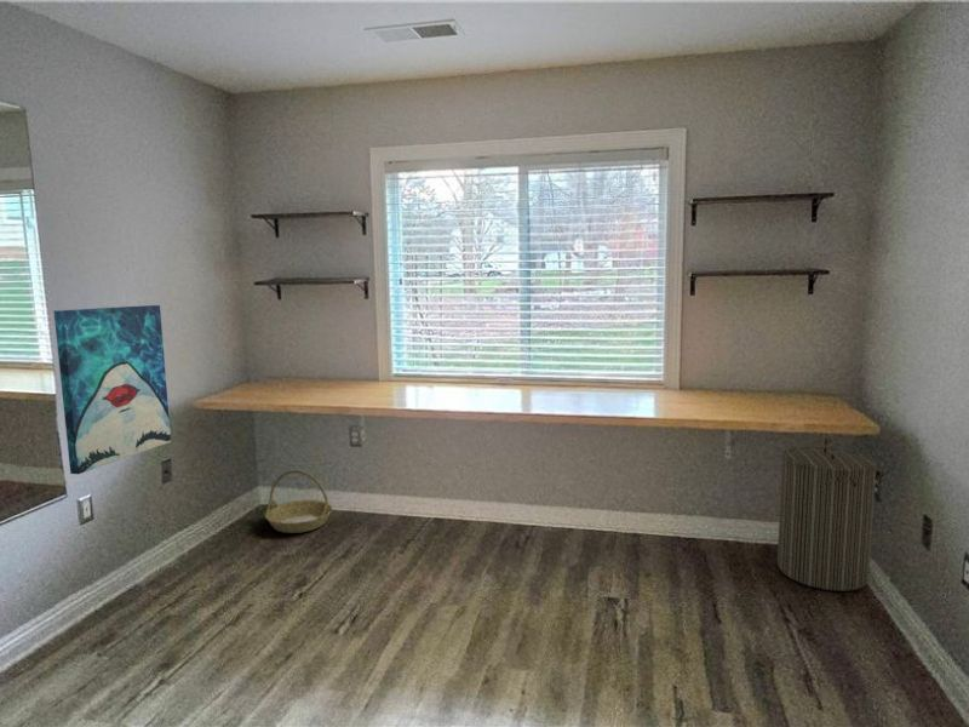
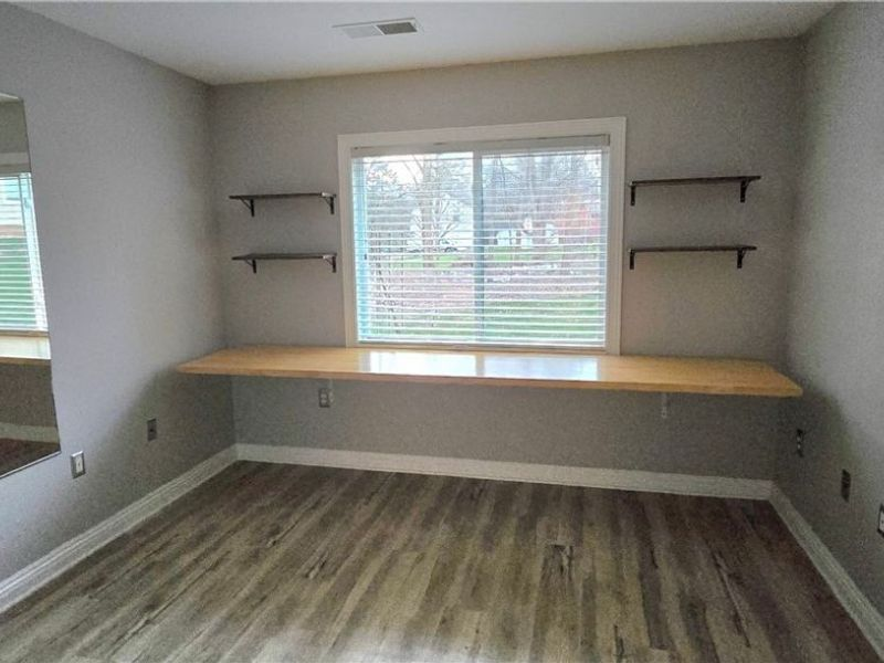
- wall art (117, 383)
- basket (298, 500)
- laundry hamper (825, 505)
